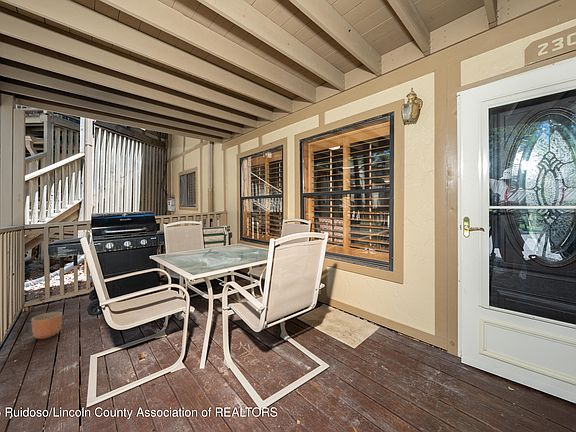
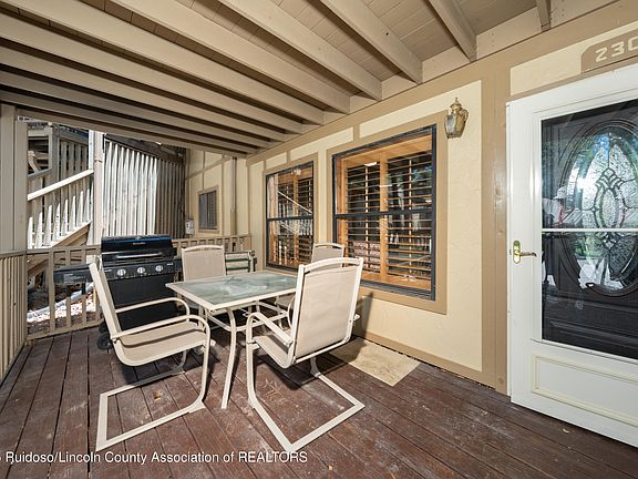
- planter (47, 326)
